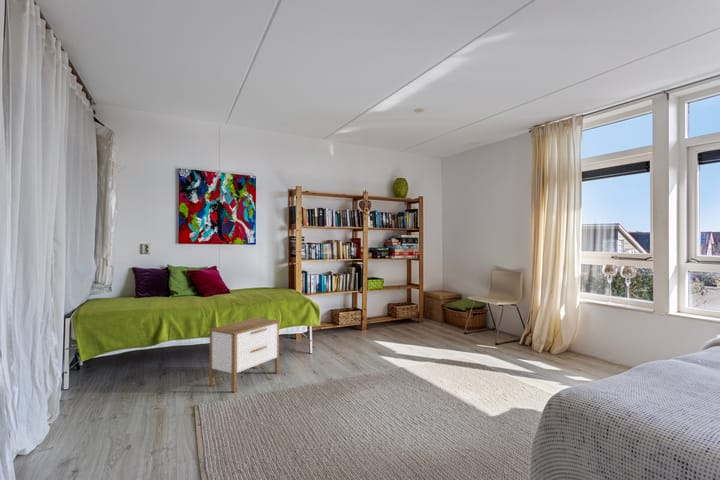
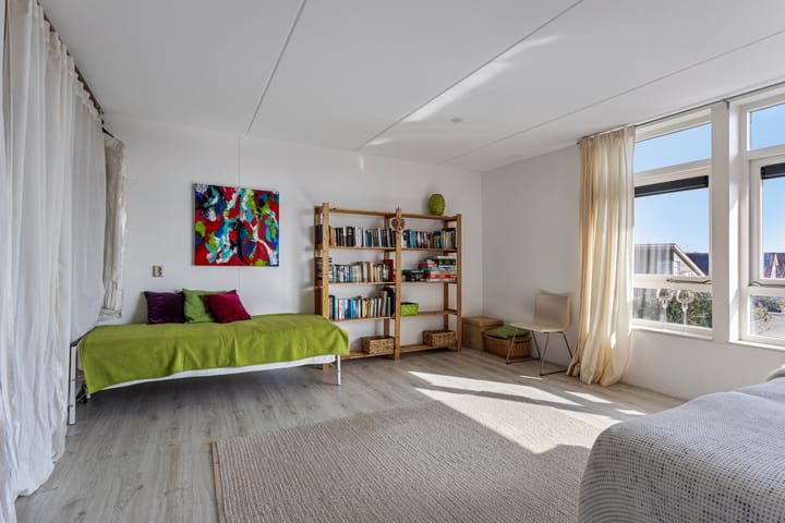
- nightstand (246, 351)
